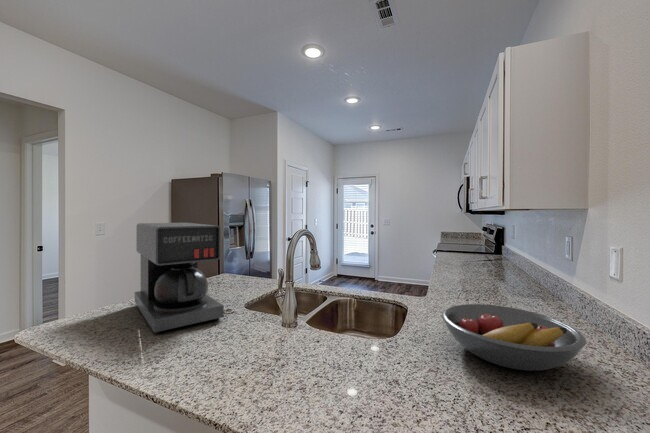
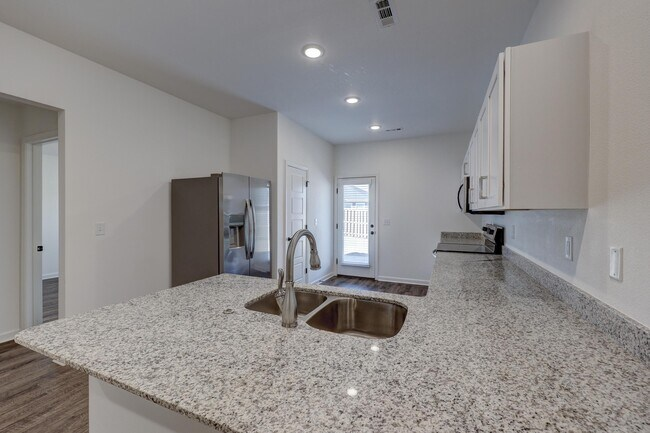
- coffee maker (175, 268)
- fruit bowl (505, 334)
